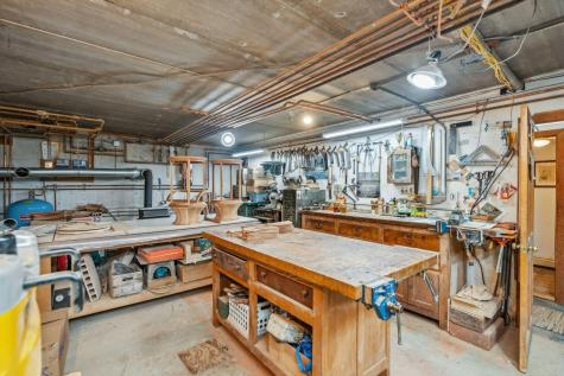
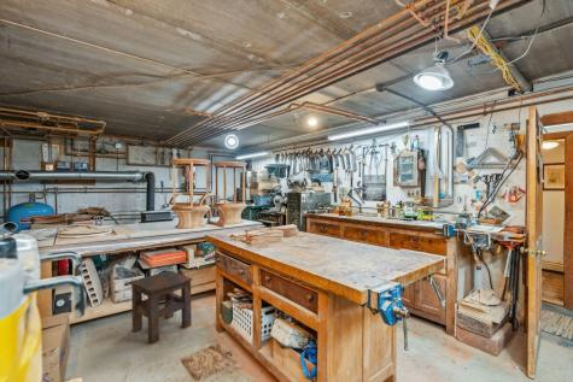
+ side table (160, 301)
